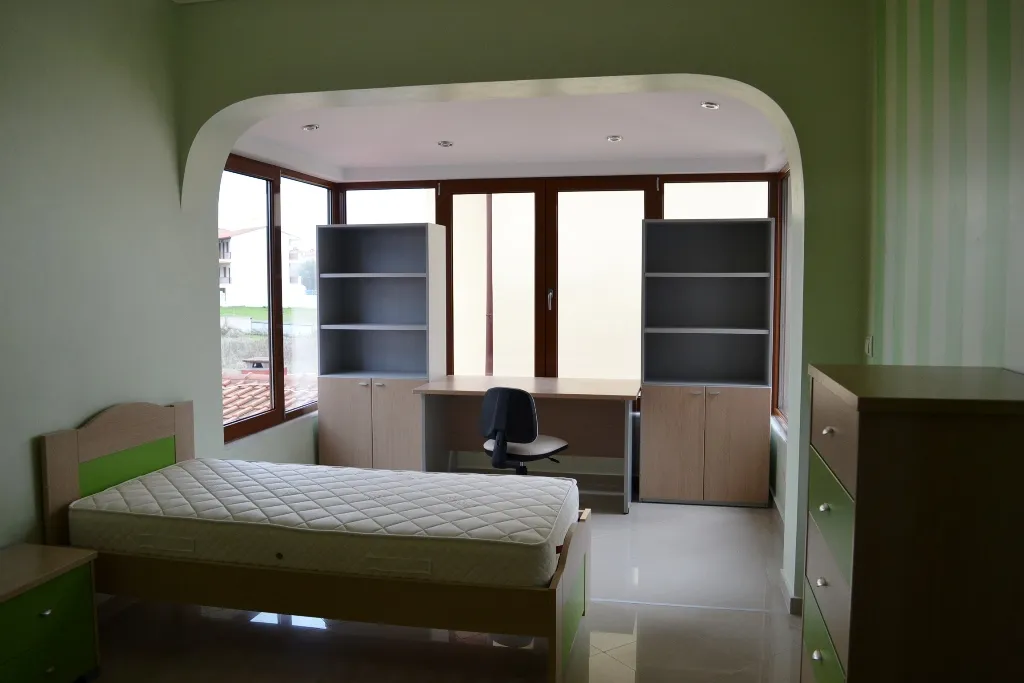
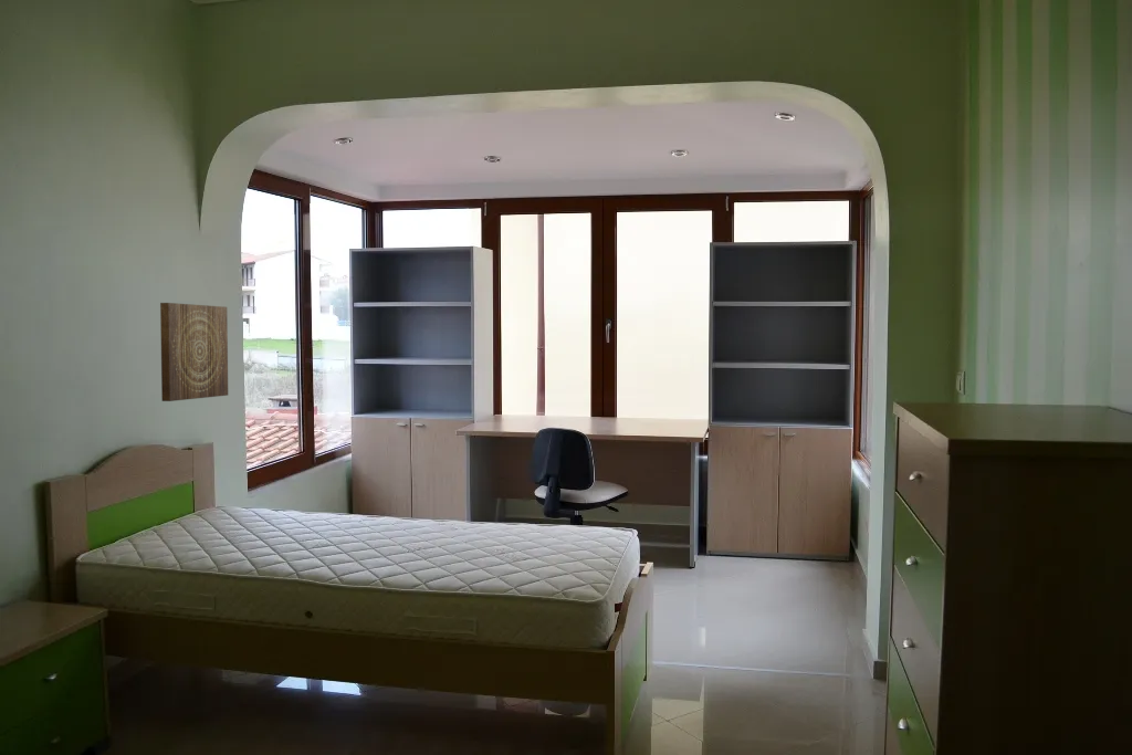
+ wall art (196, 352)
